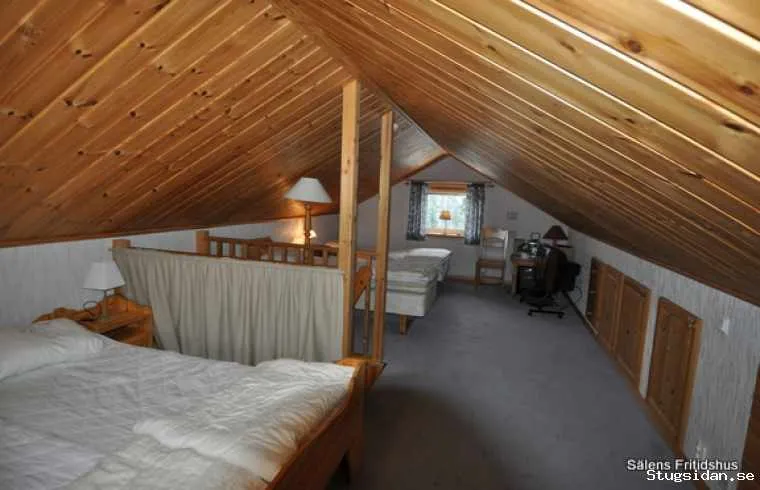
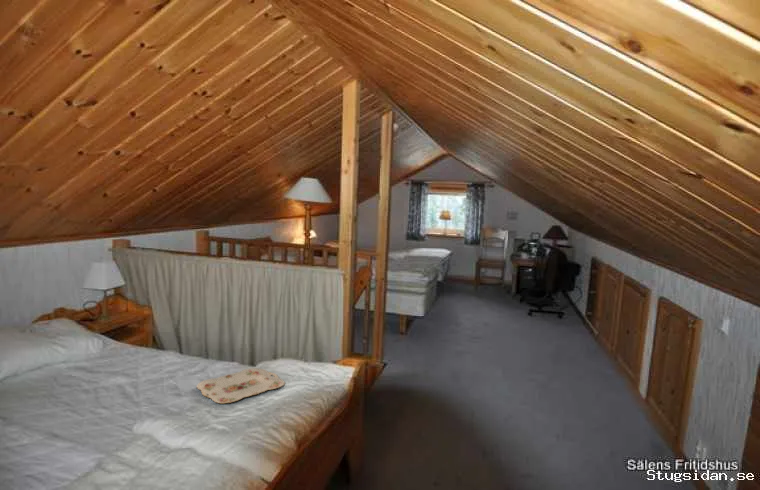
+ serving tray (241, 384)
